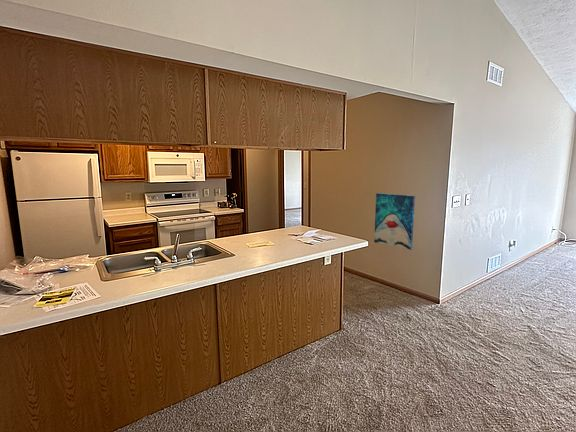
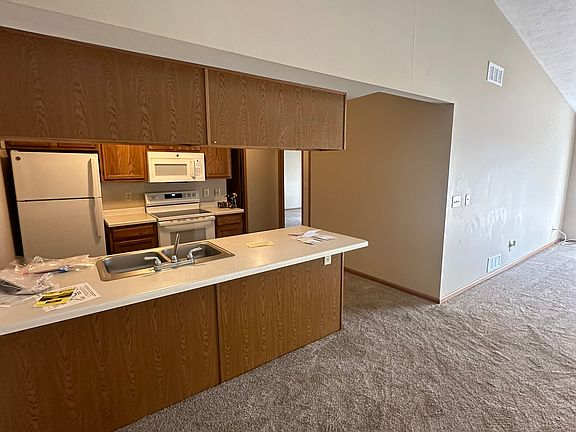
- wall art (393, 220)
